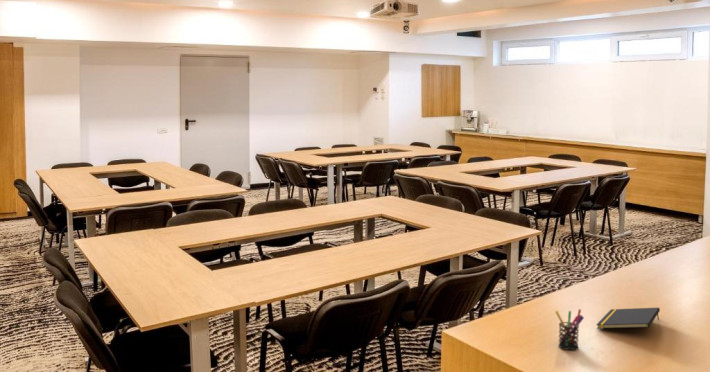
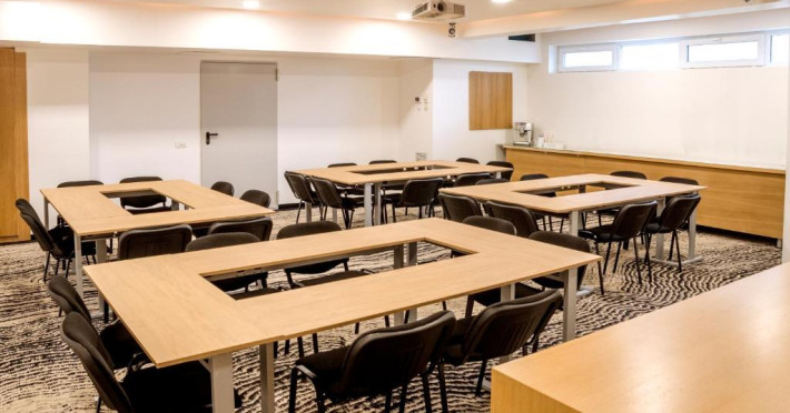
- pen holder (570, 327)
- notepad (628, 317)
